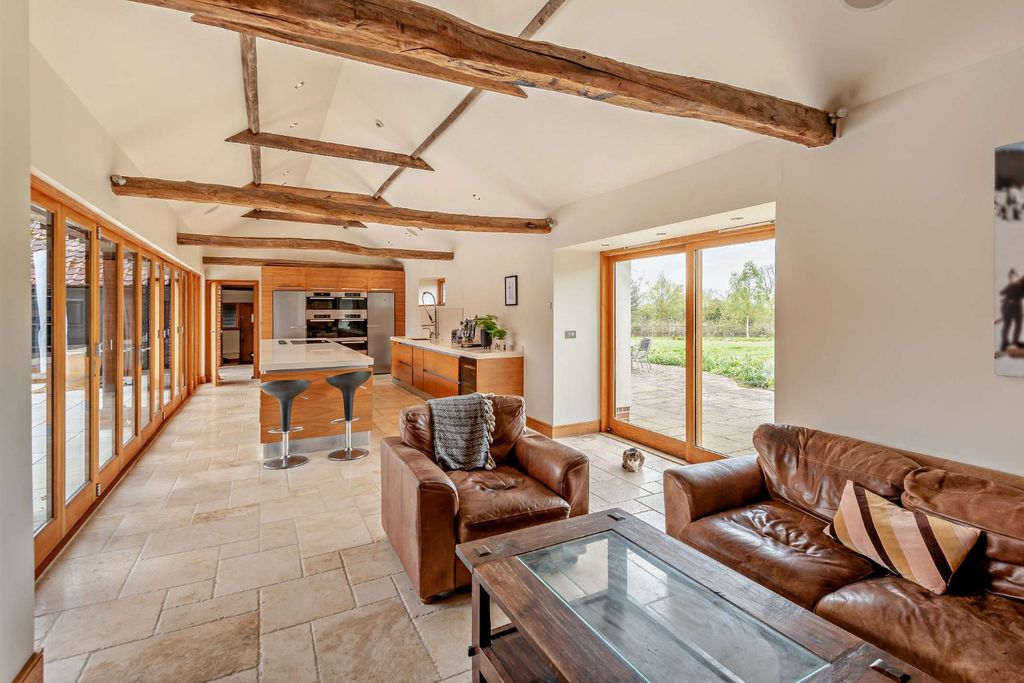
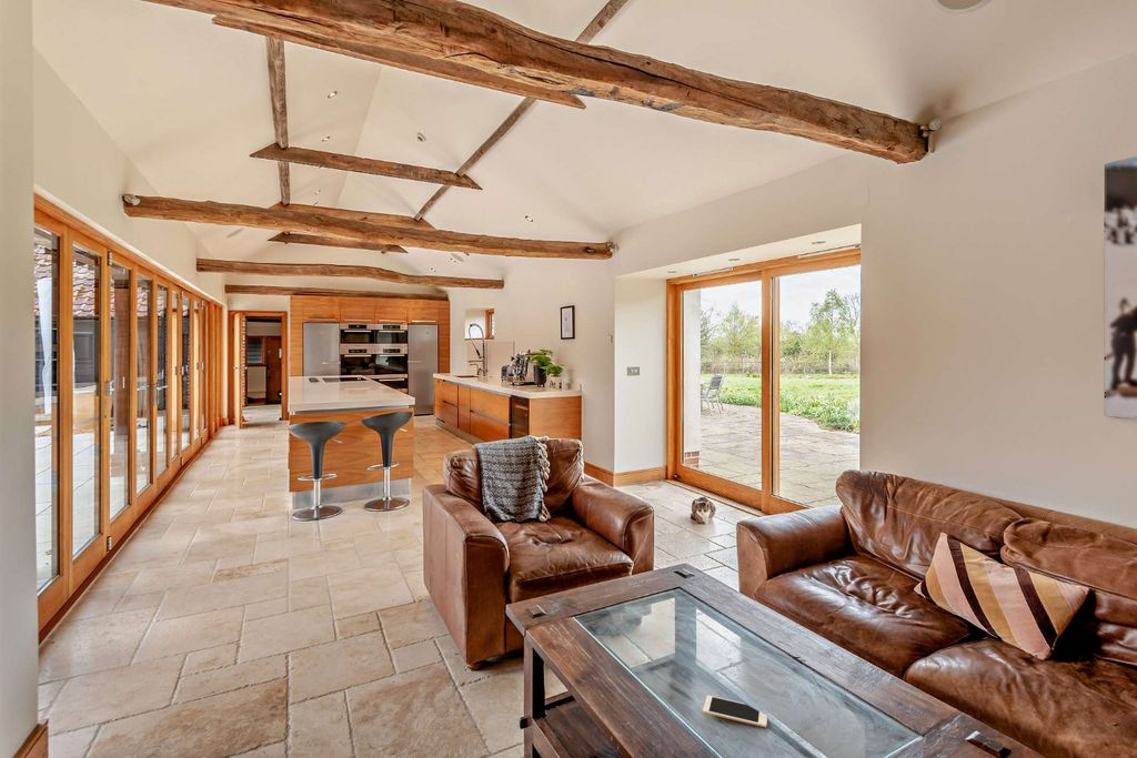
+ cell phone (735, 710)
